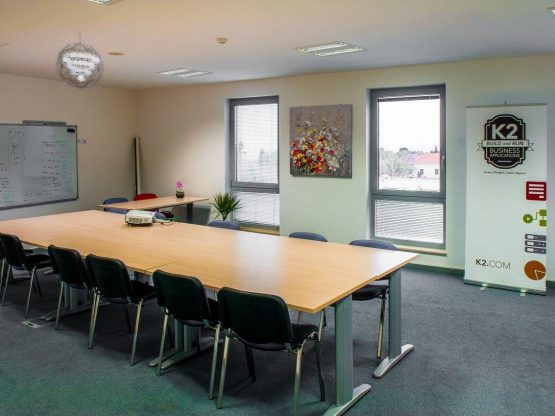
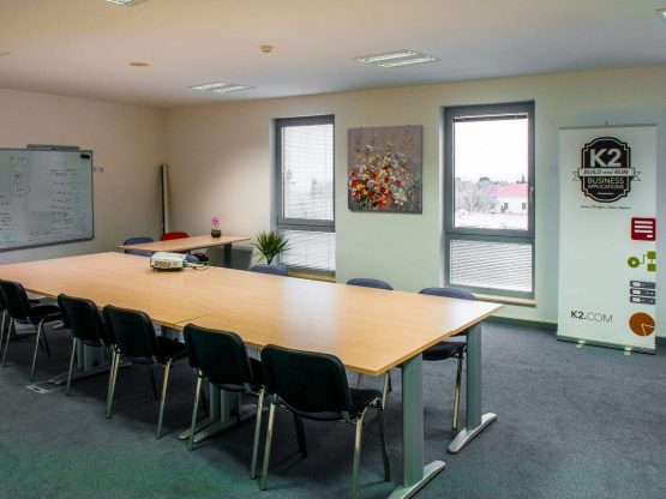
- pendant light (80, 60)
